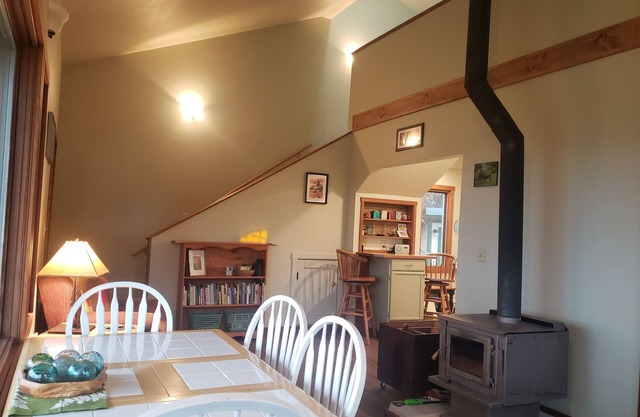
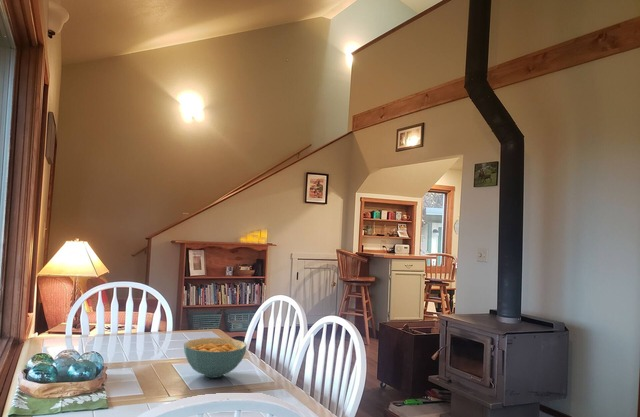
+ cereal bowl (214, 359)
